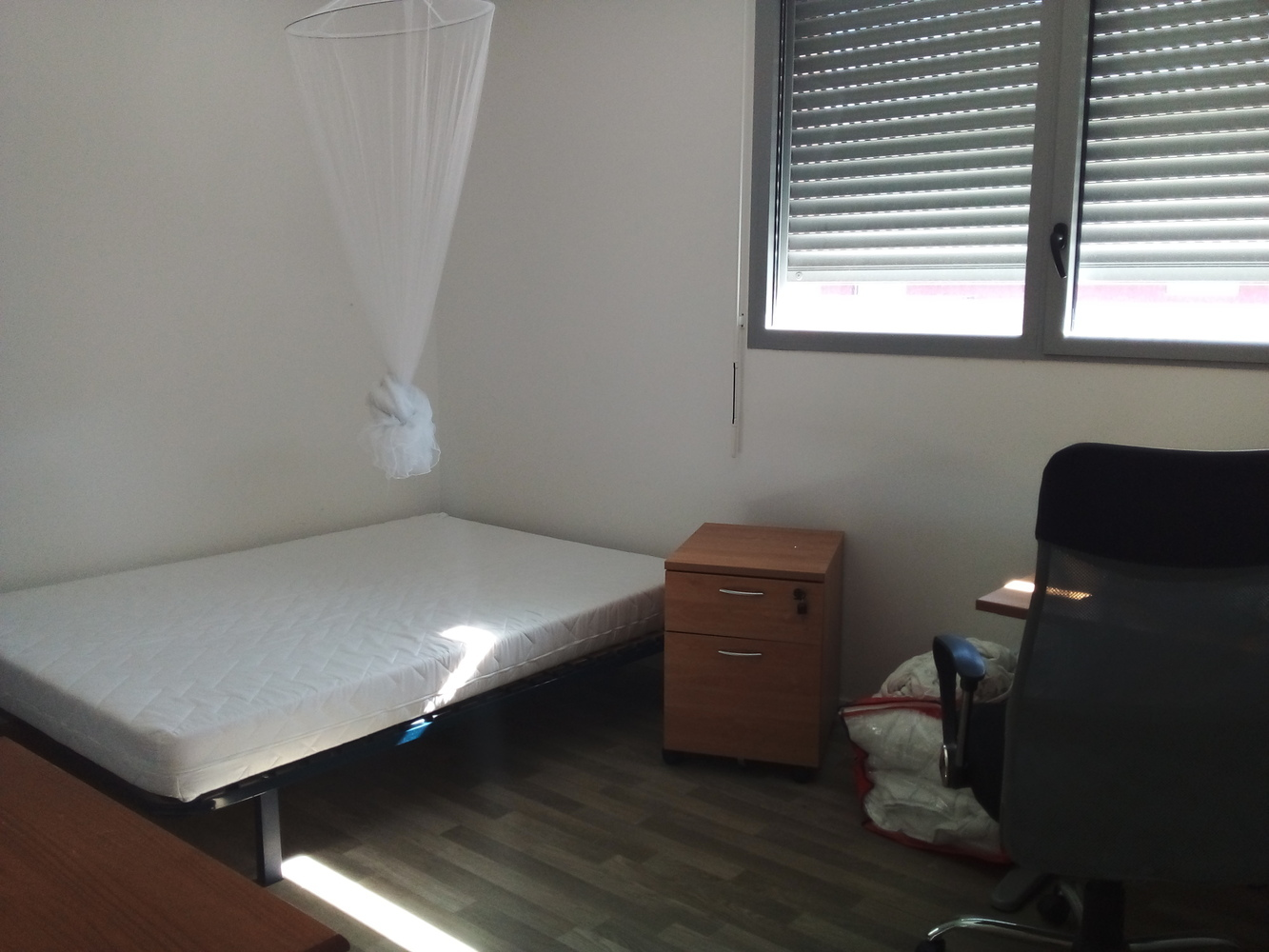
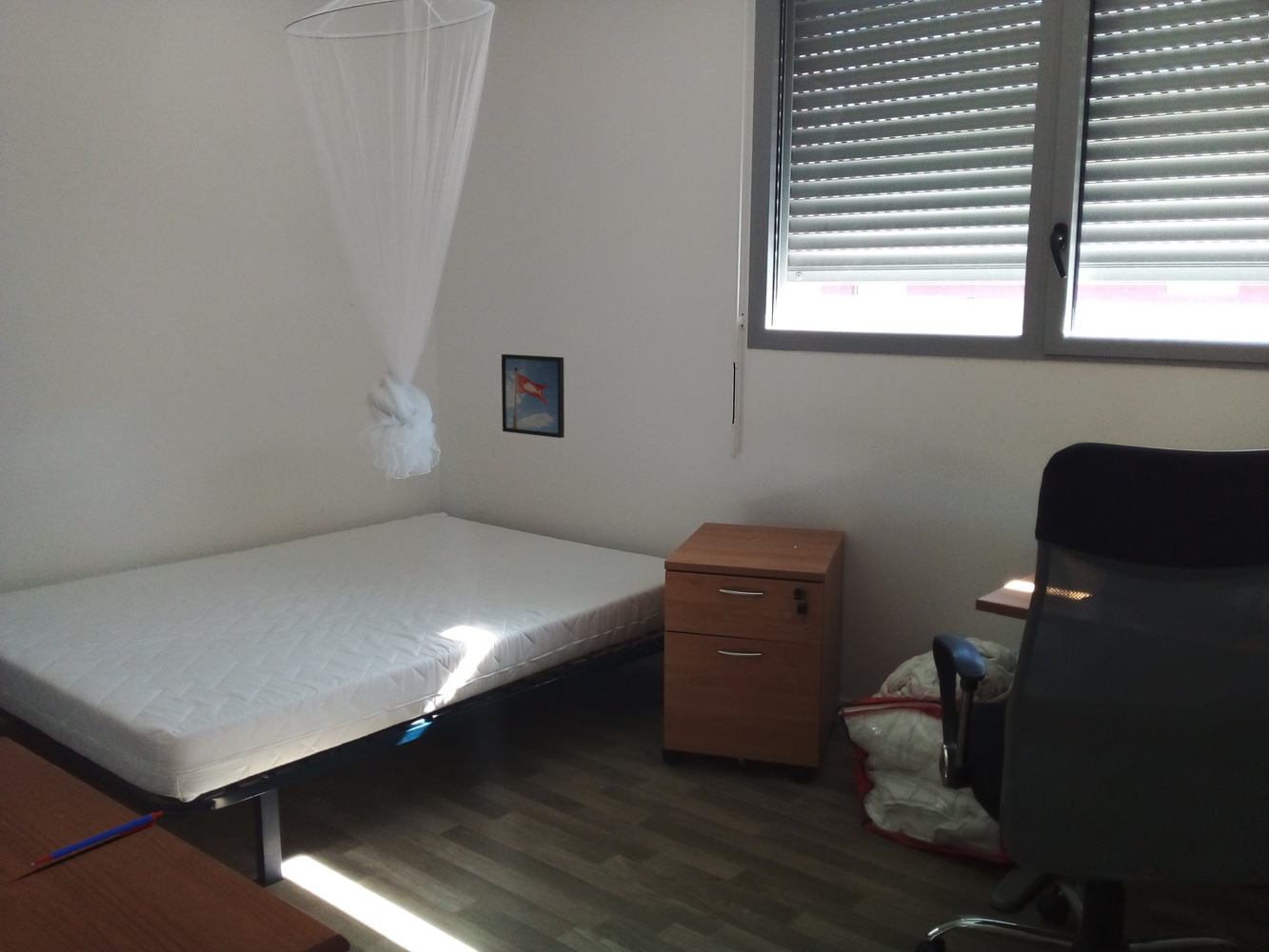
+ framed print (532, 395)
+ pen (99, 837)
